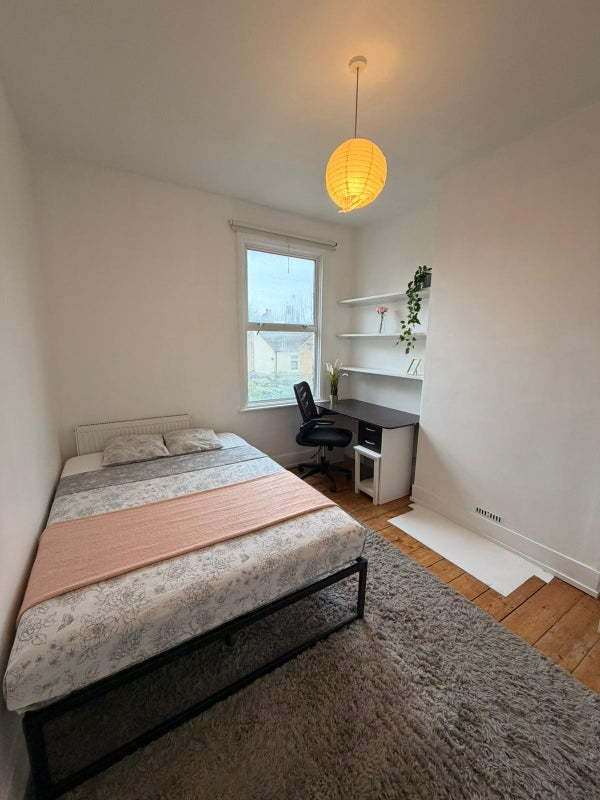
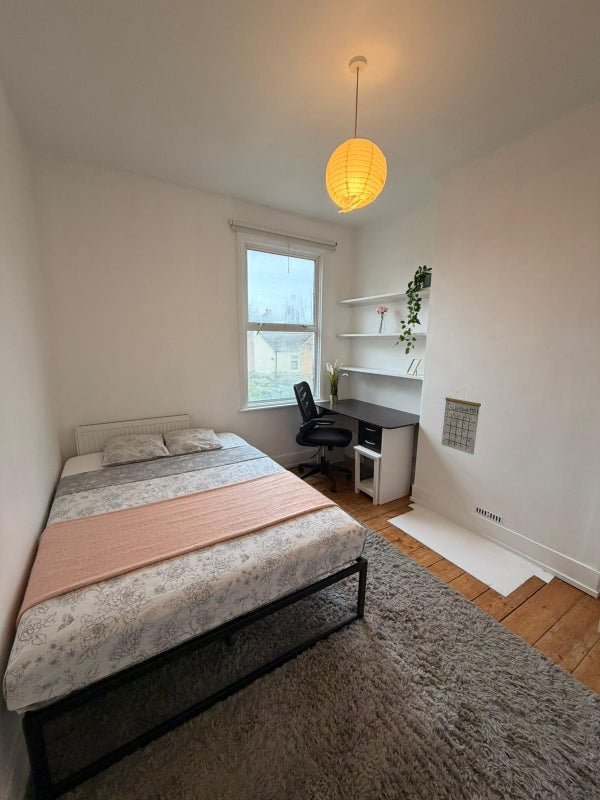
+ calendar (460, 419)
